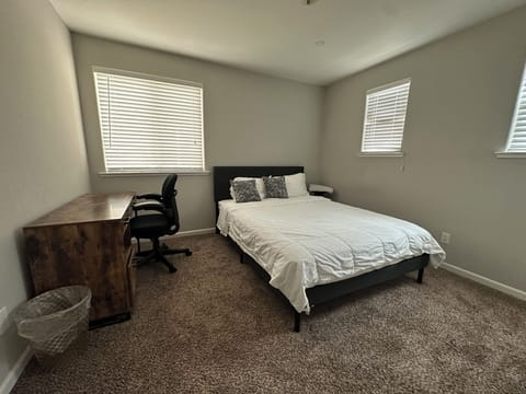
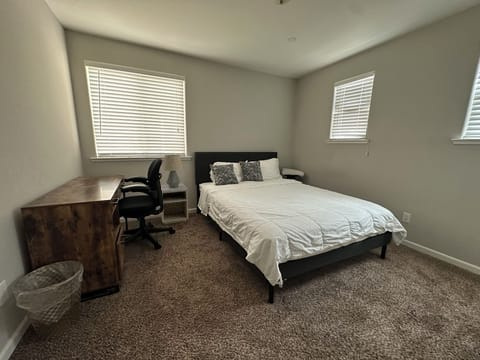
+ nightstand (173, 203)
+ lamp (173, 171)
